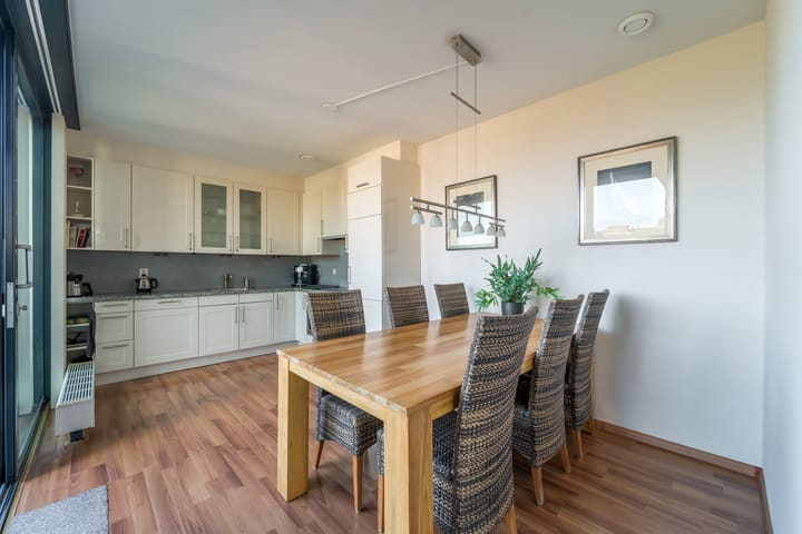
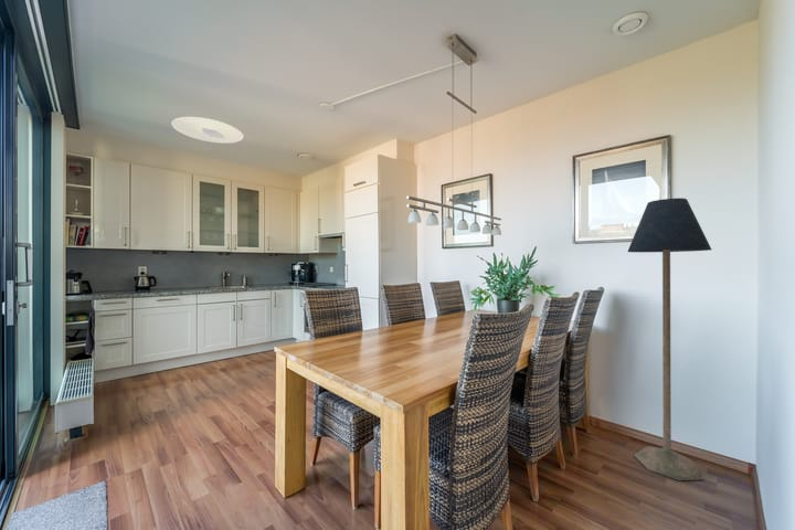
+ floor lamp (667, 332)
+ ceiling light (209, 128)
